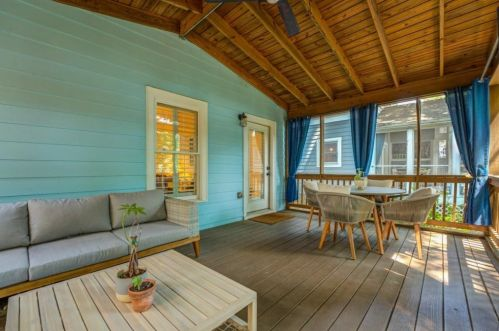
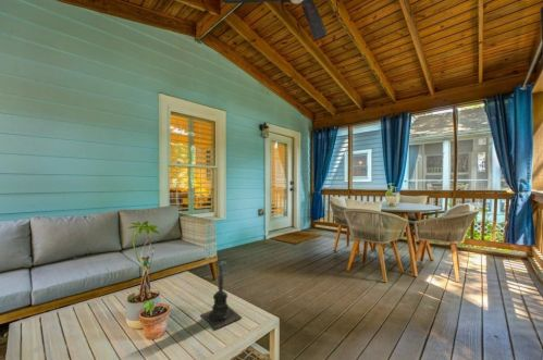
+ candle holder (221, 285)
